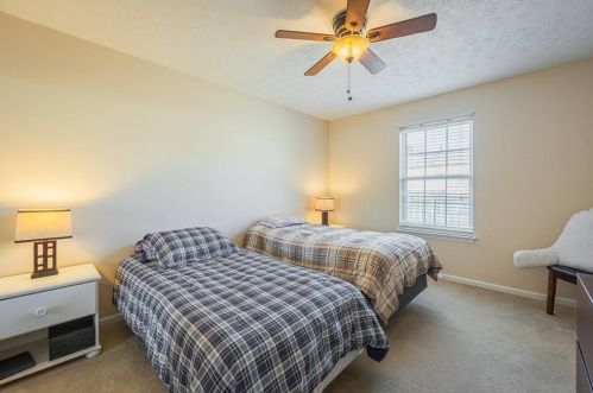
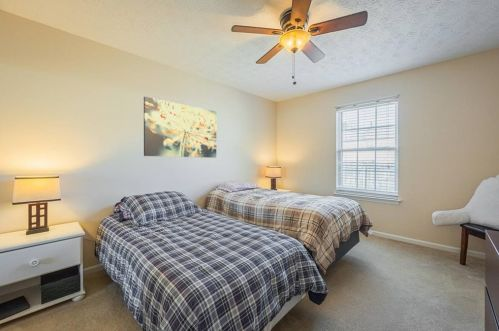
+ wall art (184, 131)
